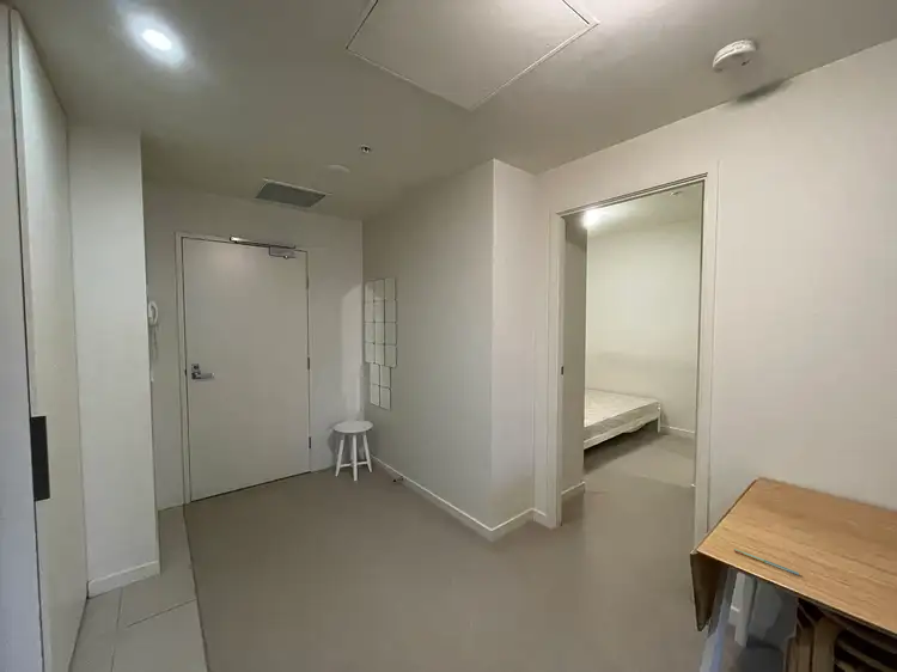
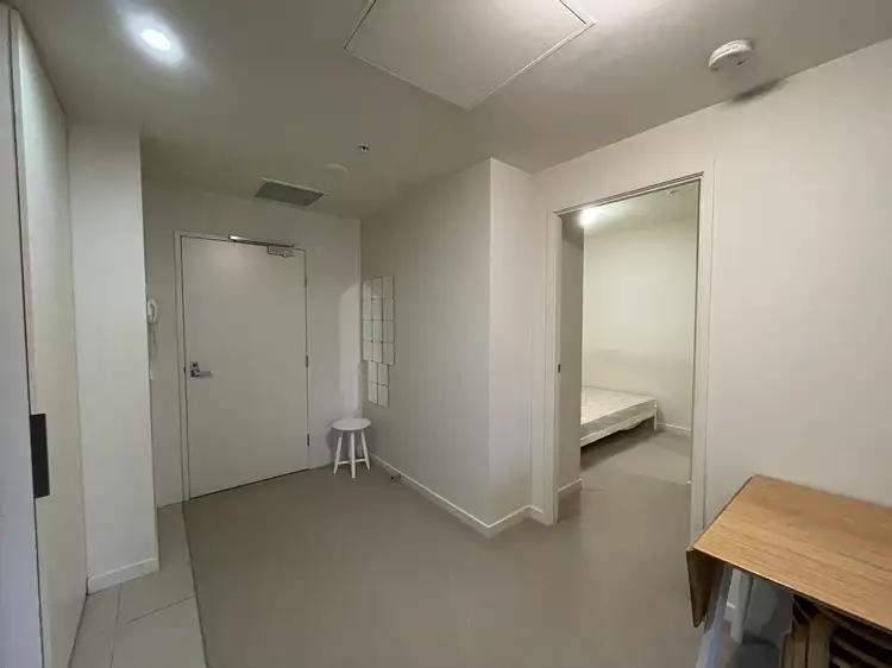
- pen (764, 561)
